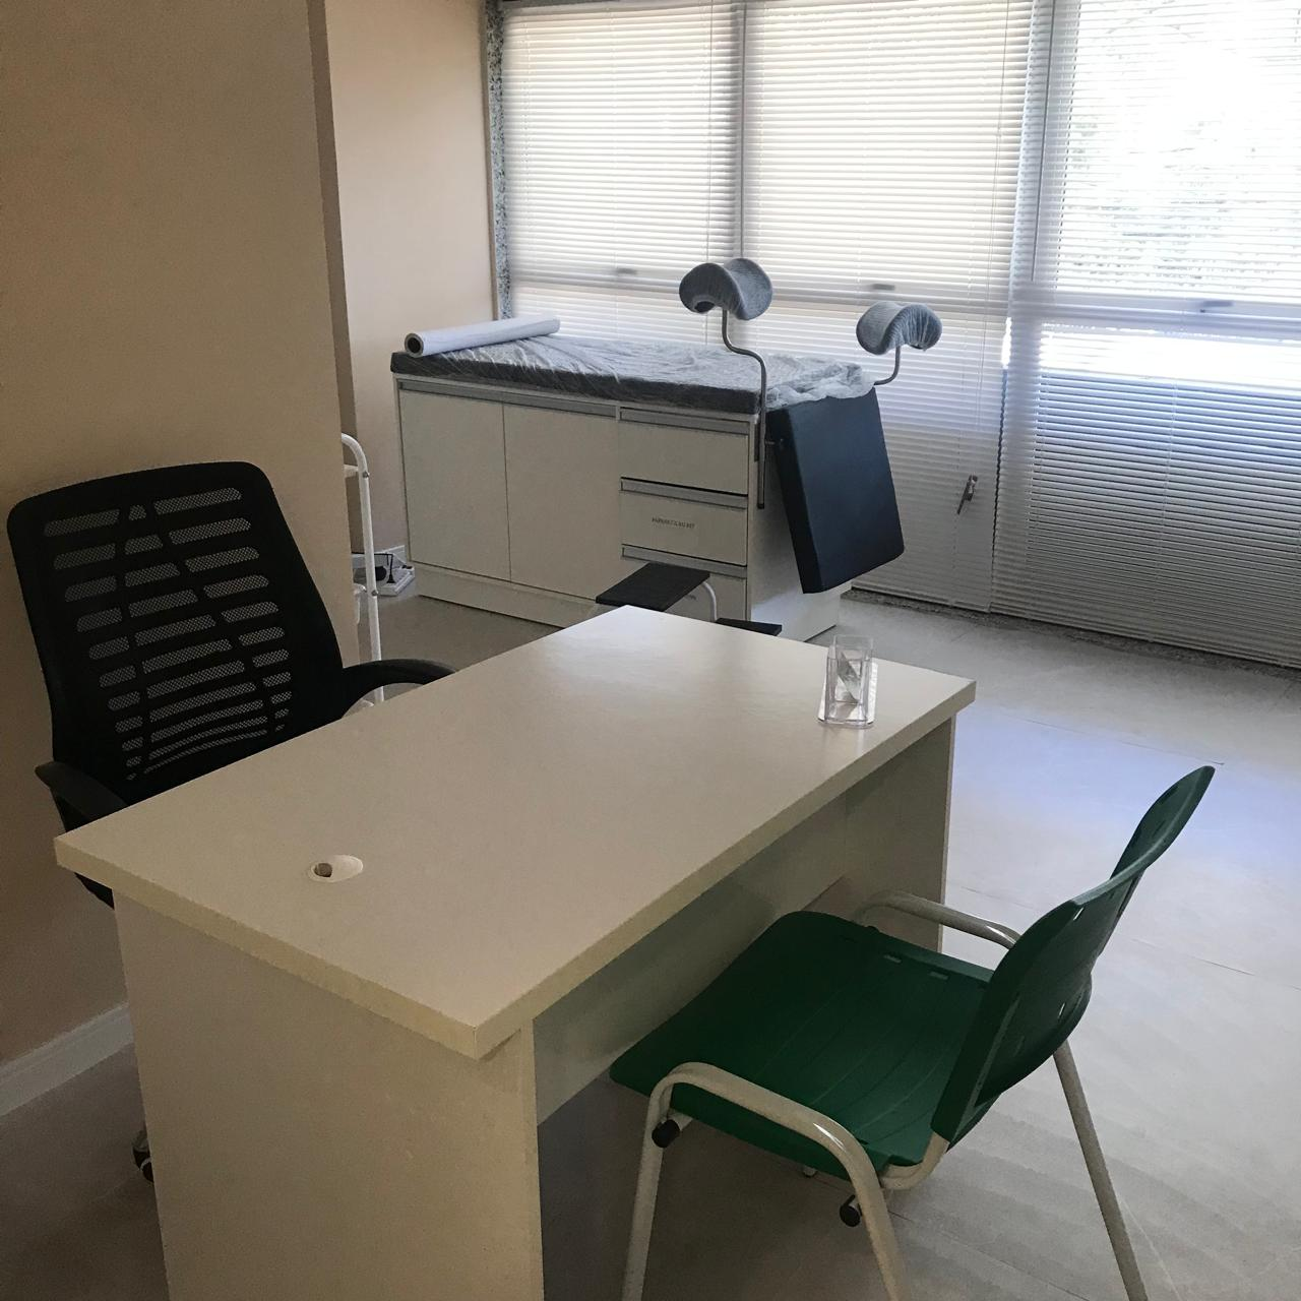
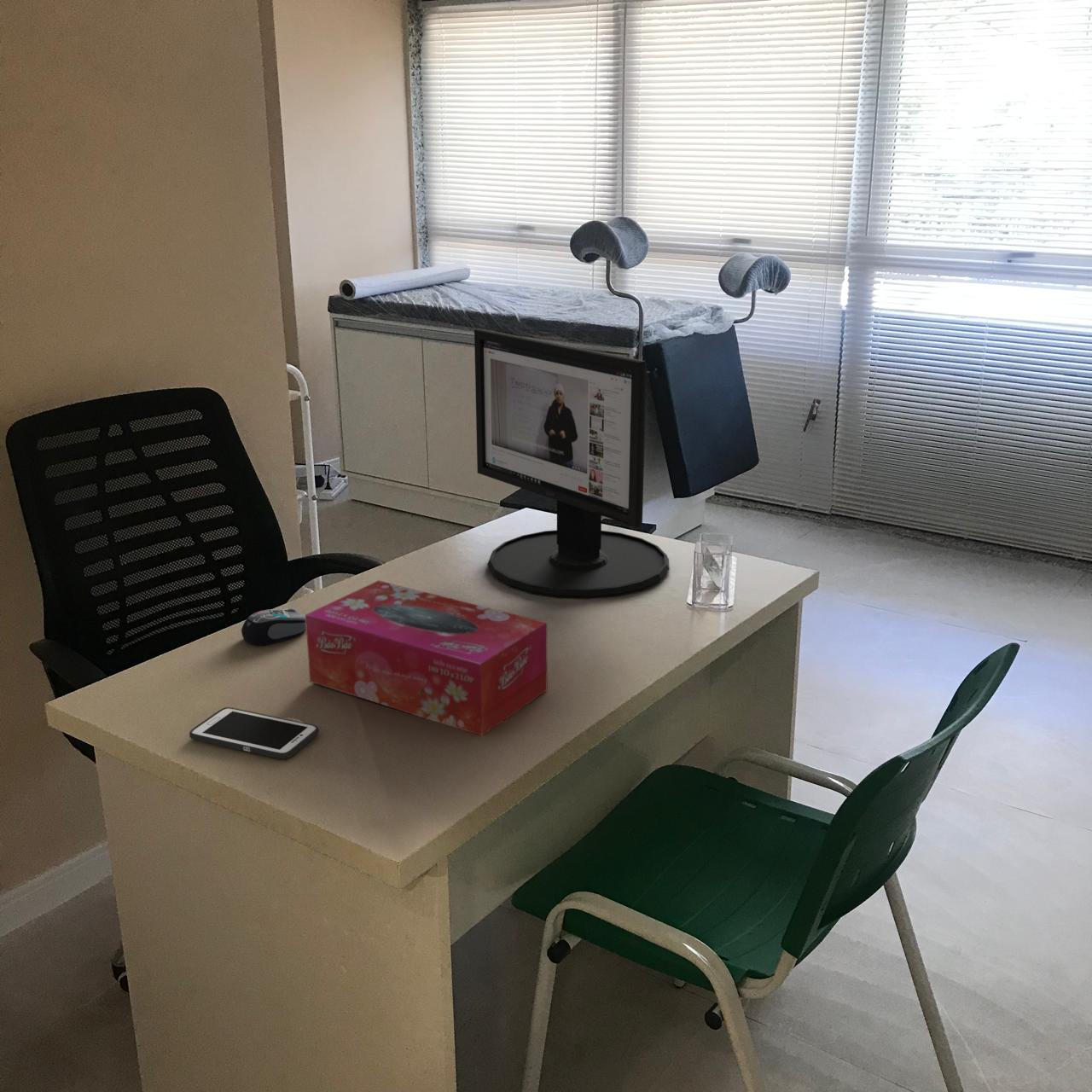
+ computer monitor (569, 455)
+ cell phone (254, 732)
+ computer mouse (275, 622)
+ tissue box (426, 653)
